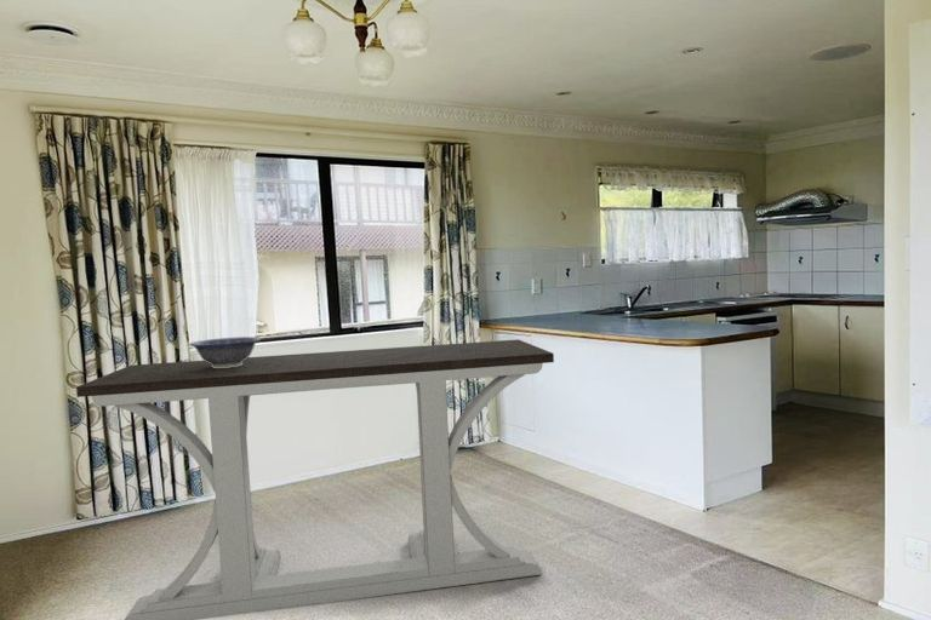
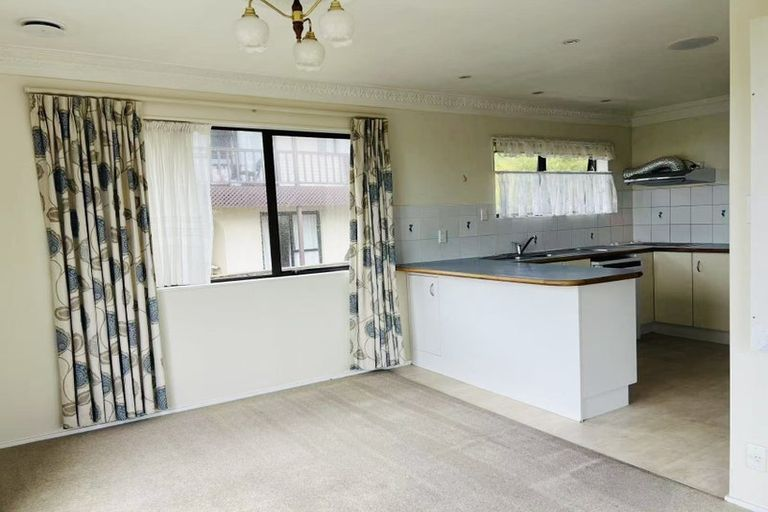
- dining table (326, 389)
- decorative bowl (225, 352)
